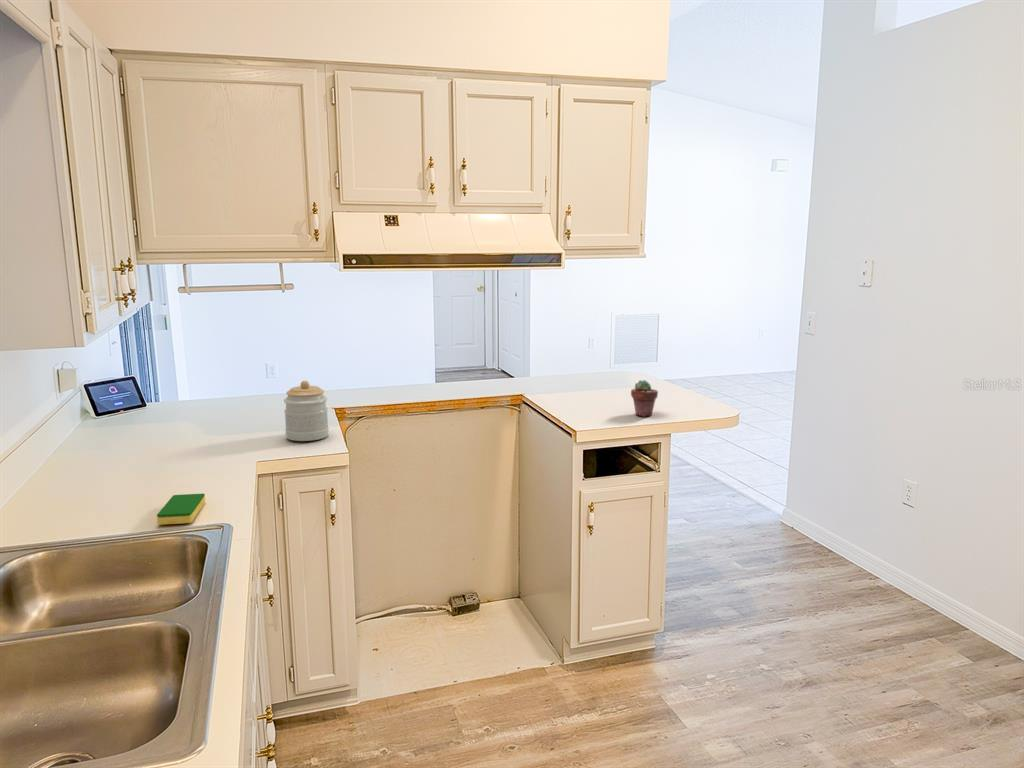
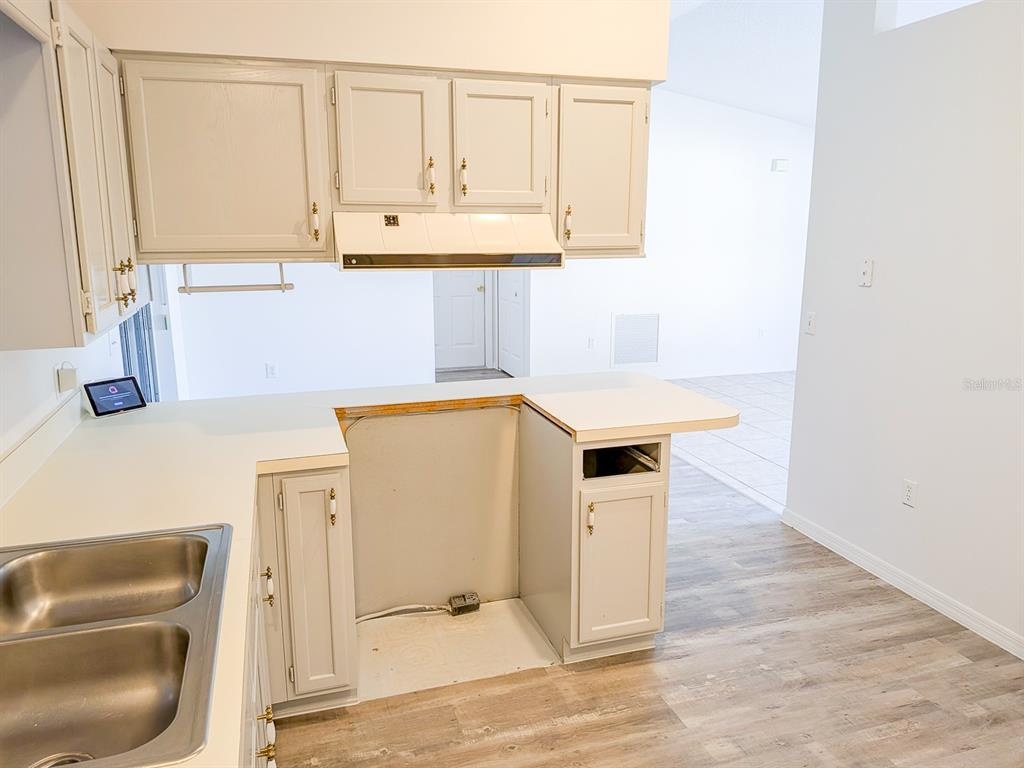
- jar (306, 408)
- dish sponge (182, 508)
- potted succulent (644, 397)
